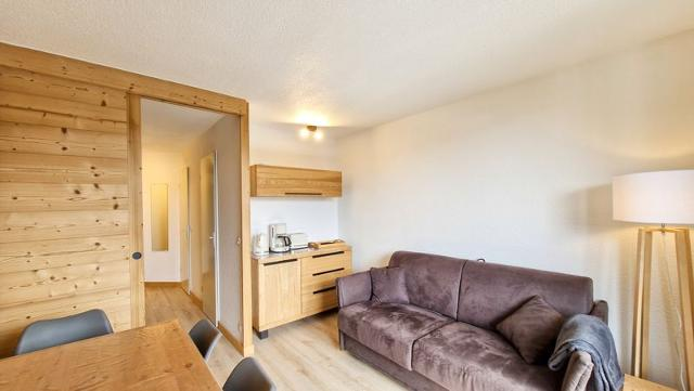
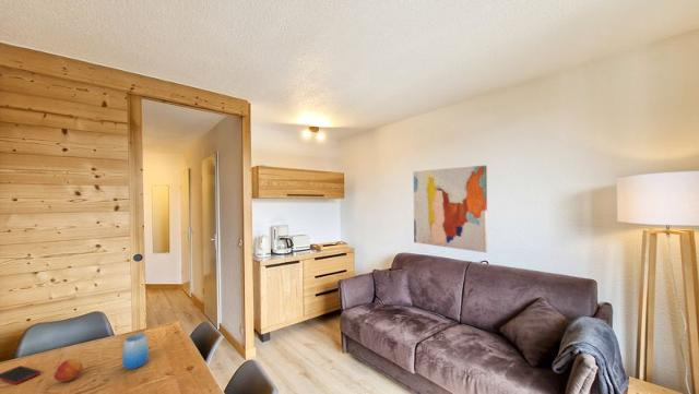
+ fruit (69, 369)
+ cup (135, 350)
+ cell phone (17, 374)
+ wall art (447, 207)
